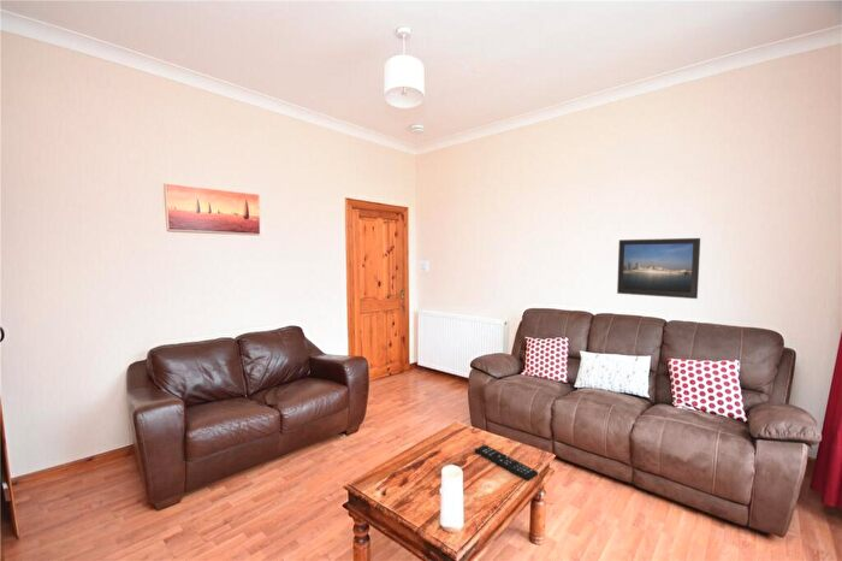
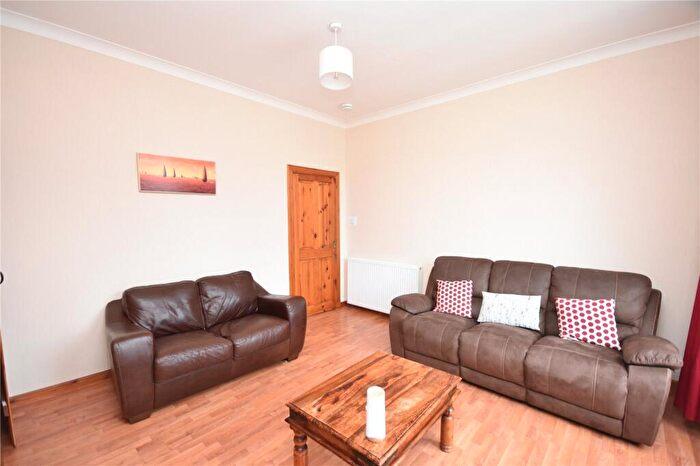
- remote control (504, 460)
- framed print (656, 267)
